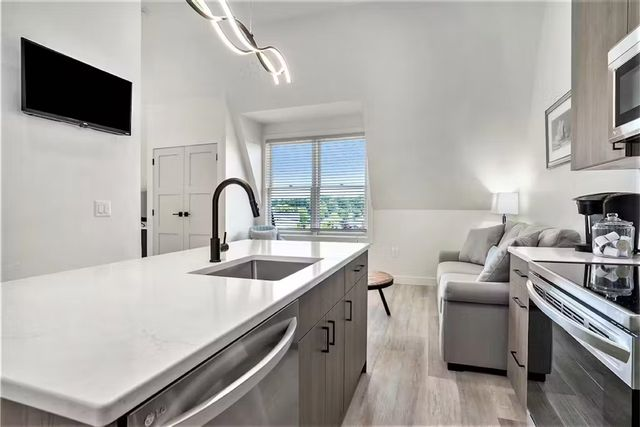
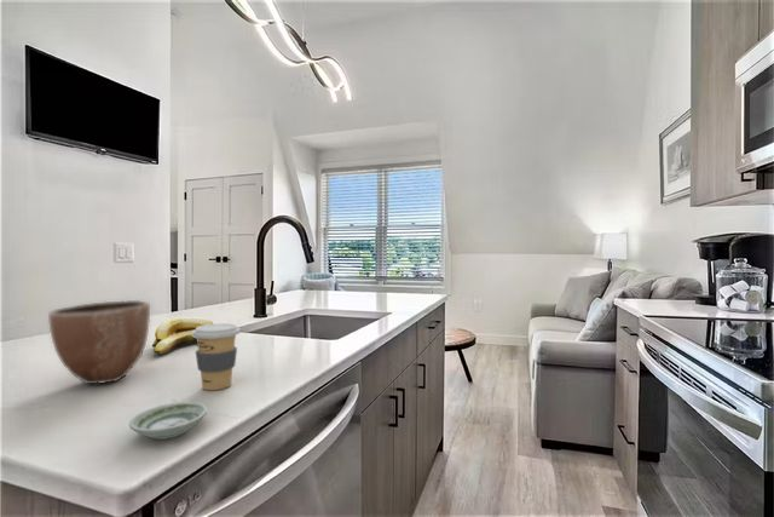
+ saucer (169, 423)
+ decorative bowl (103, 343)
+ coffee cup (216, 356)
+ banana (187, 332)
